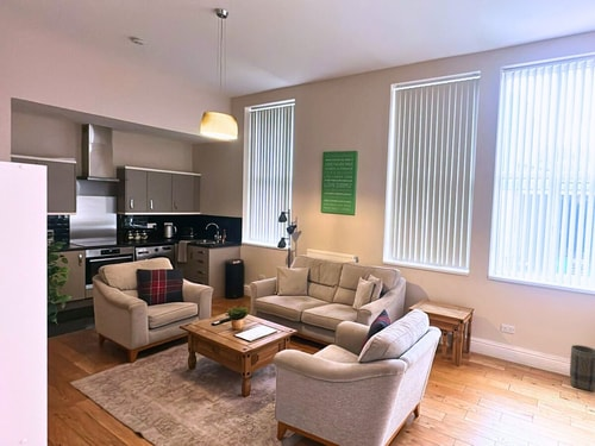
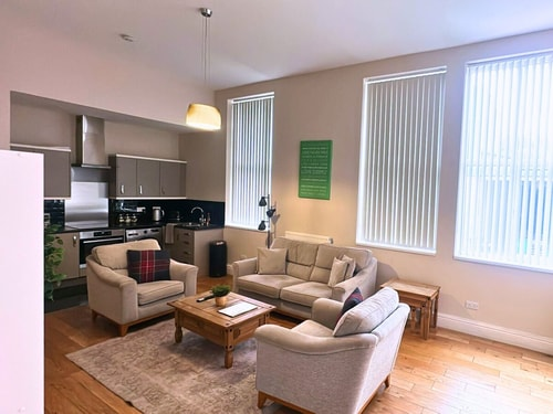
- basket (583, 368)
